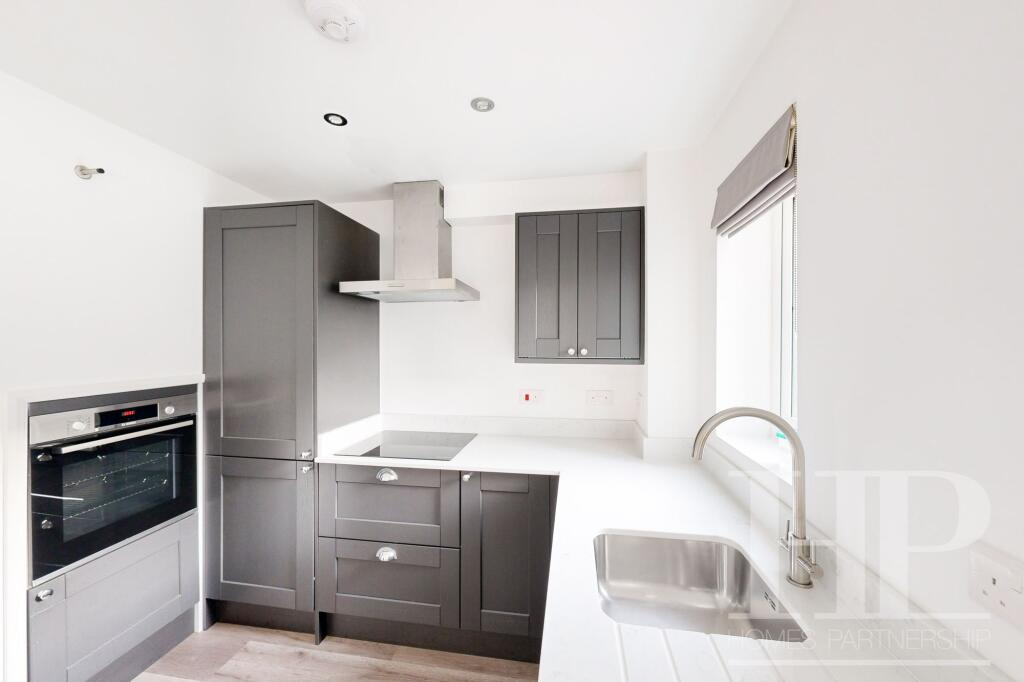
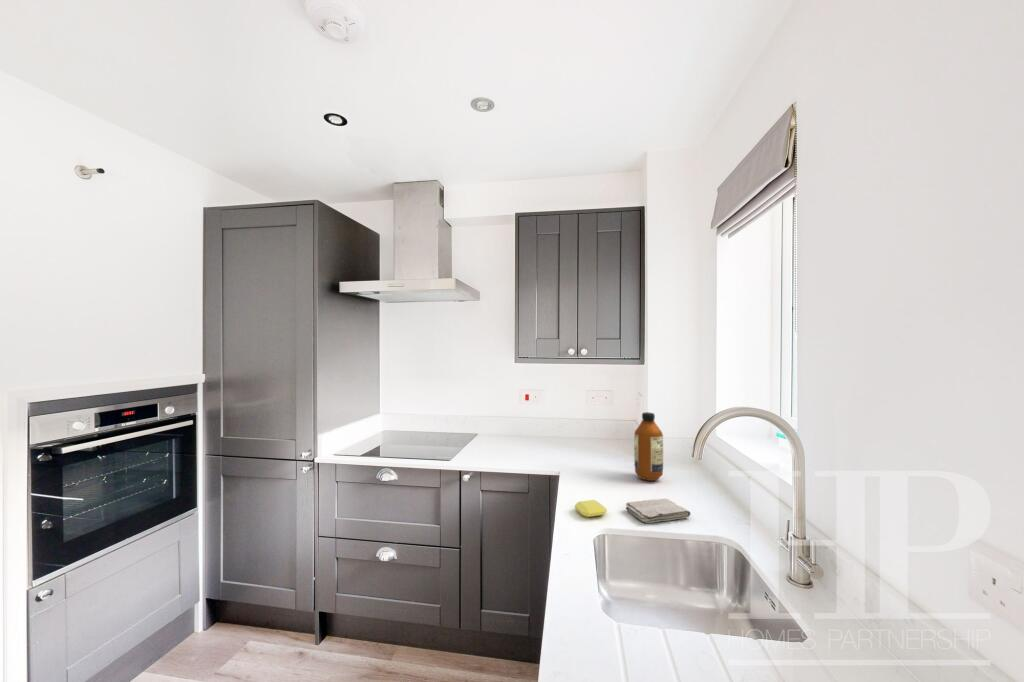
+ soap bar (590, 508)
+ washcloth (656, 509)
+ bottle (648, 445)
